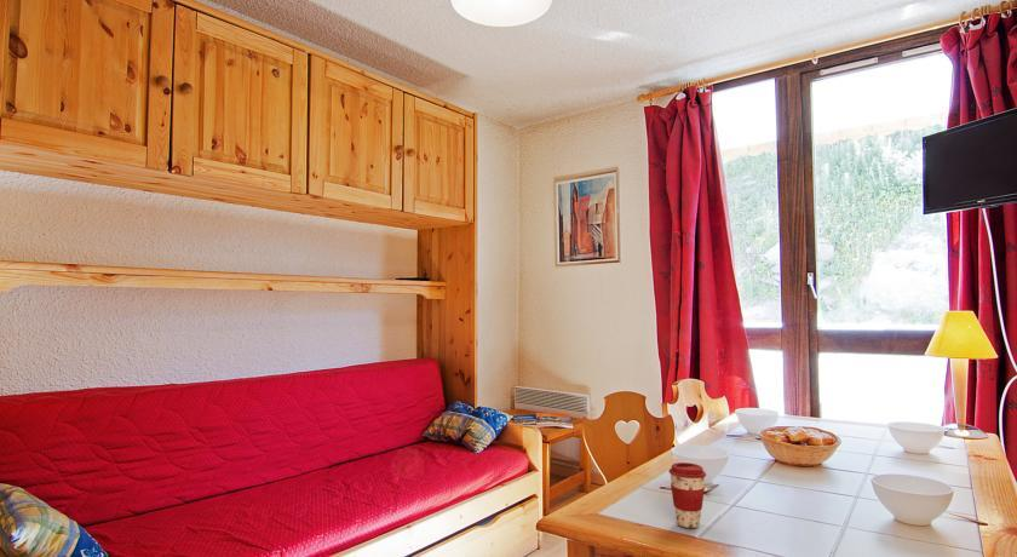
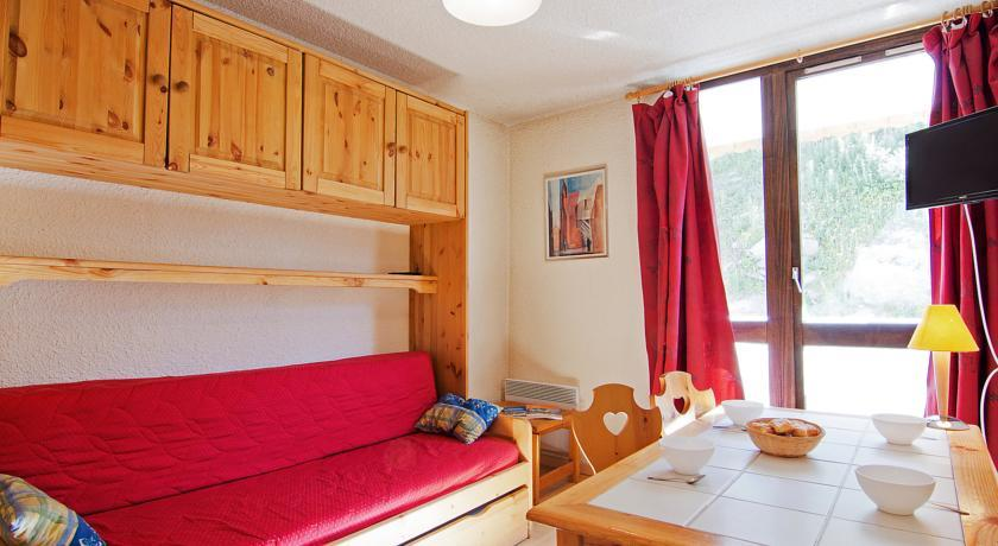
- coffee cup (688, 494)
